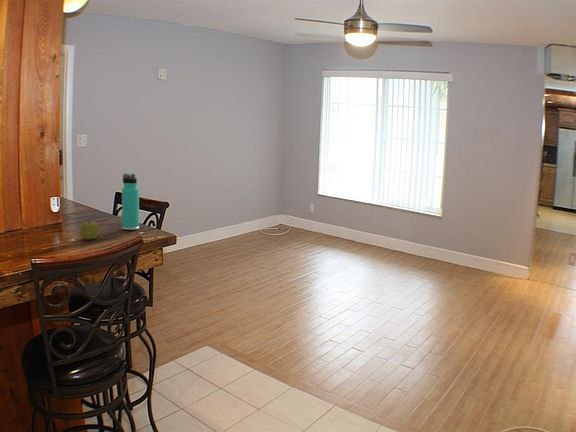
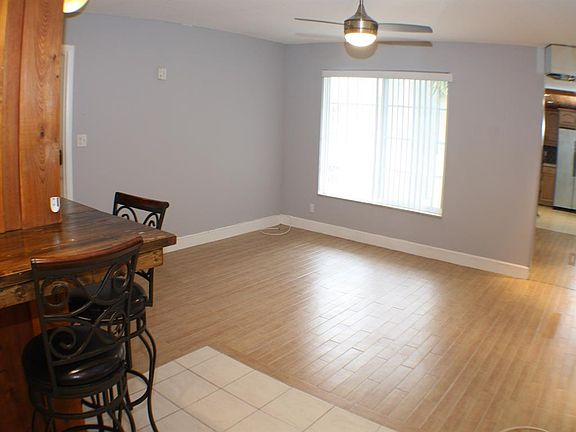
- fruit (89, 229)
- thermos bottle (130, 201)
